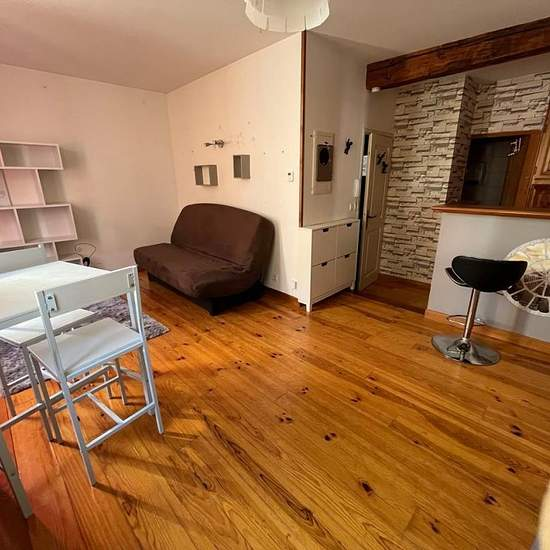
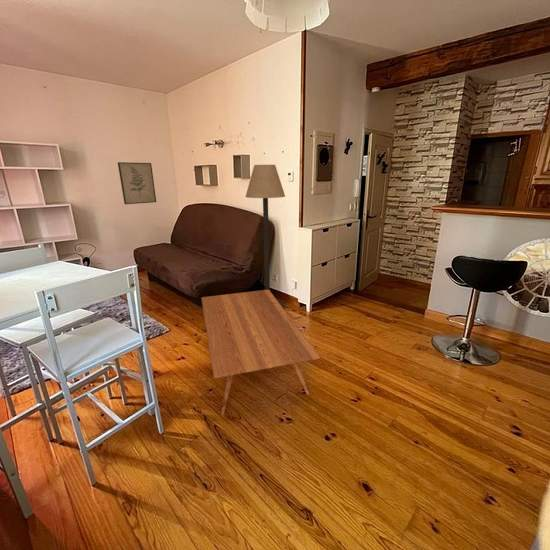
+ wall art (138, 183)
+ floor lamp (266, 241)
+ coffee table (249, 340)
